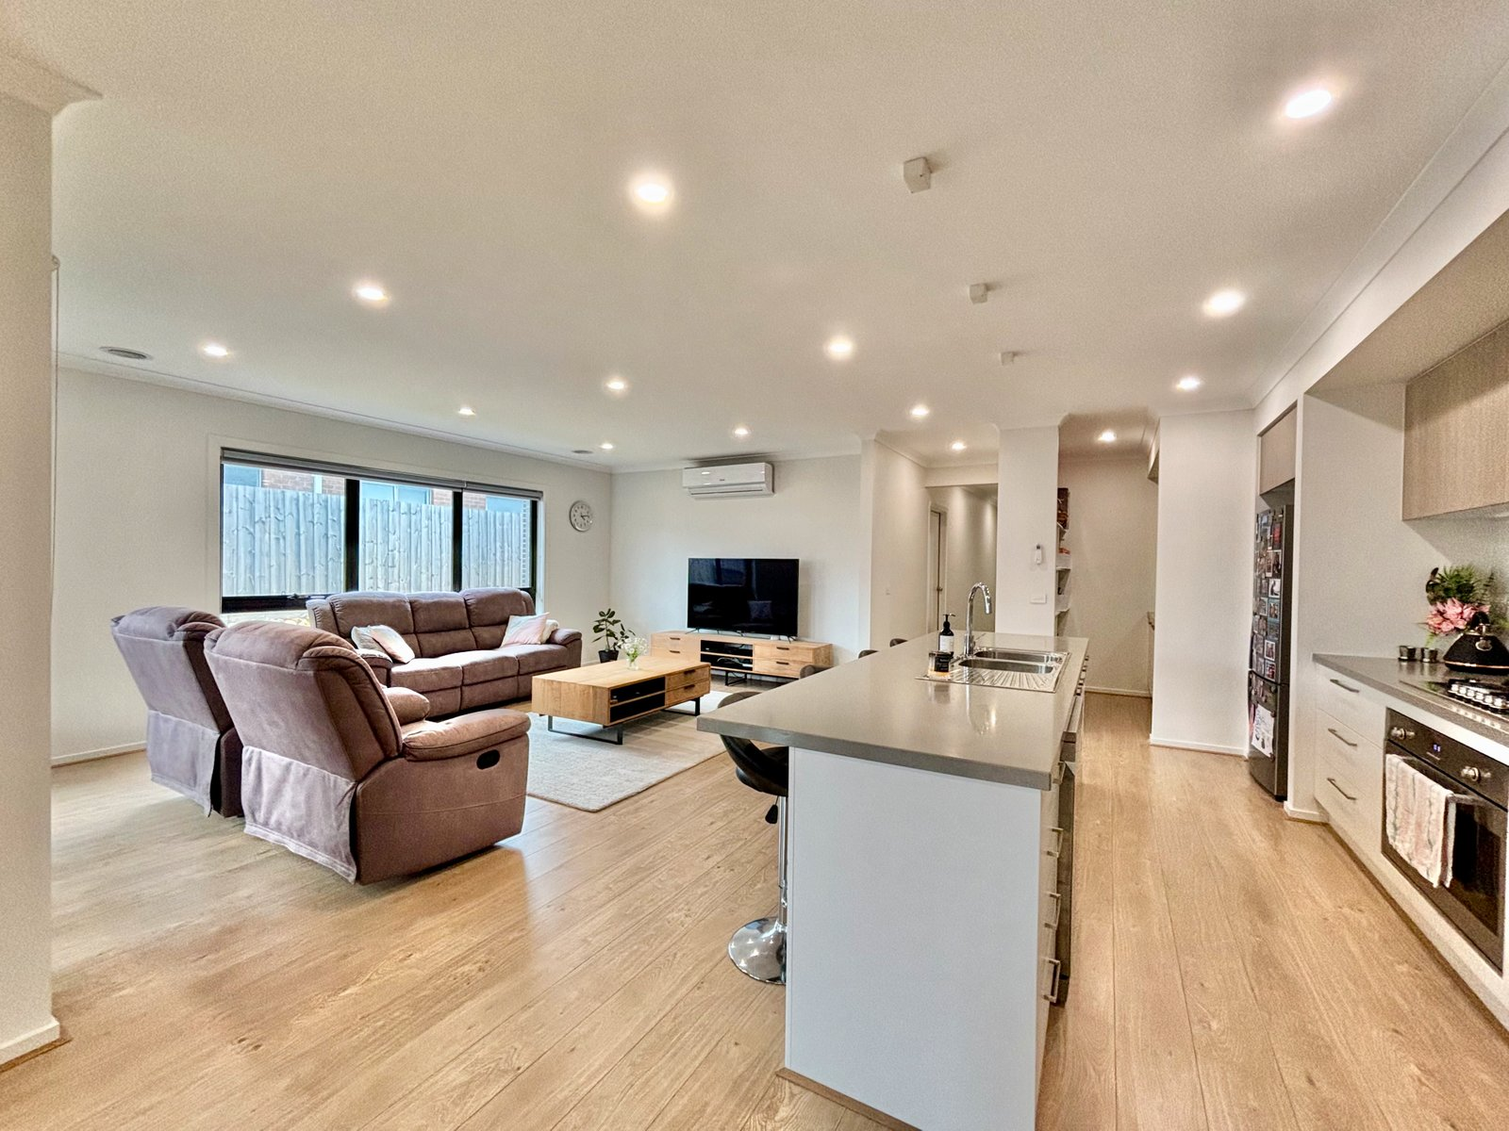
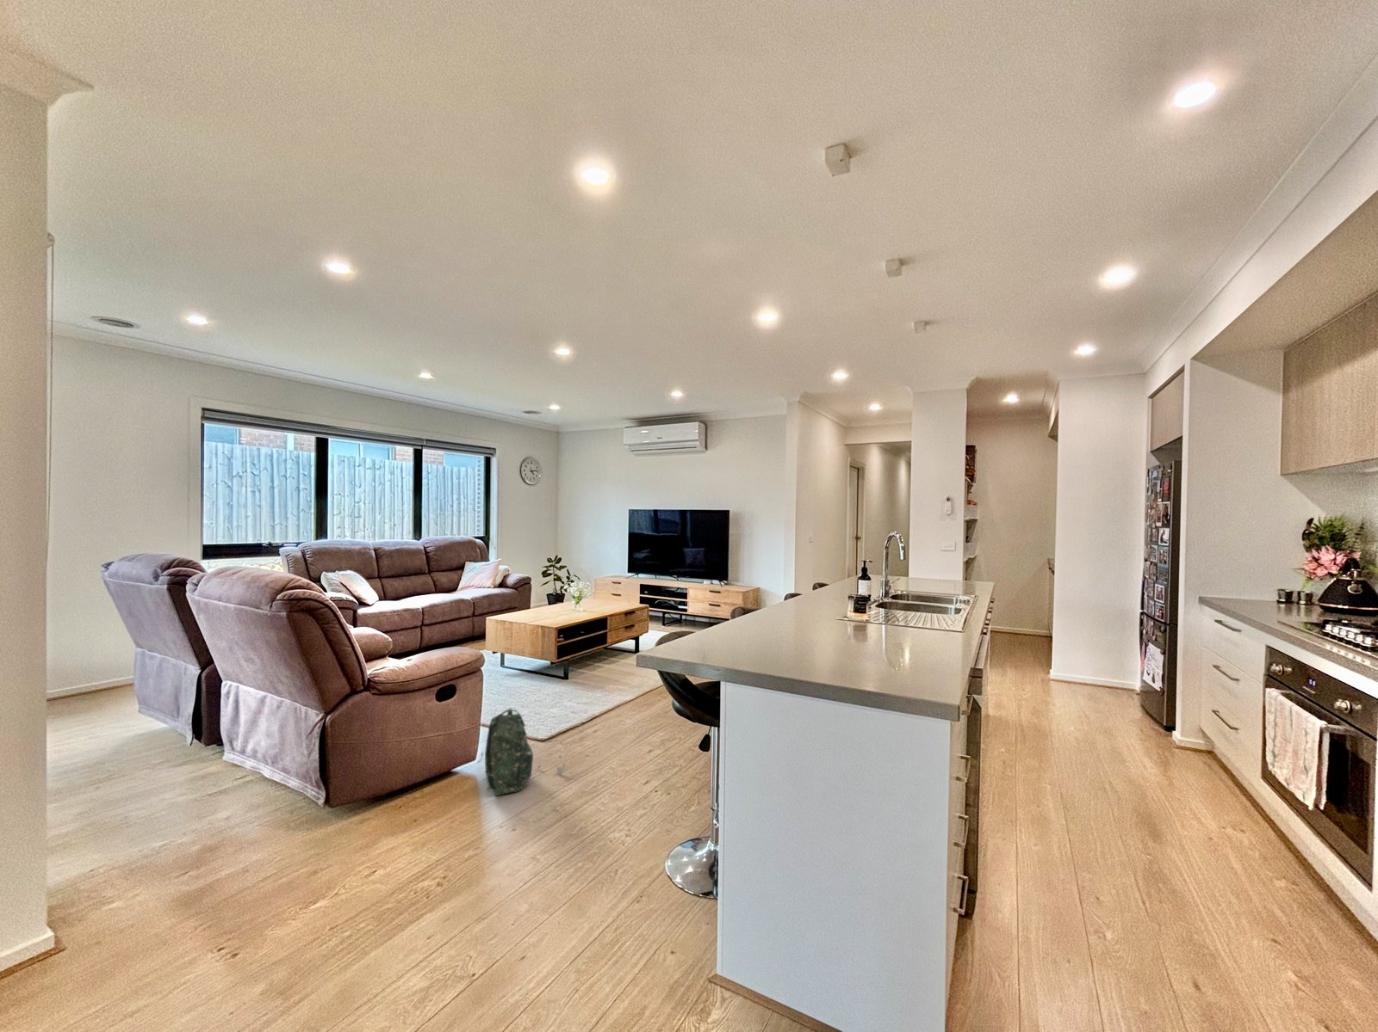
+ backpack (516, 740)
